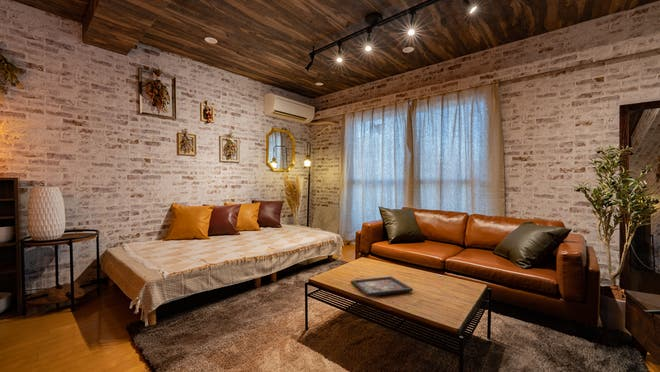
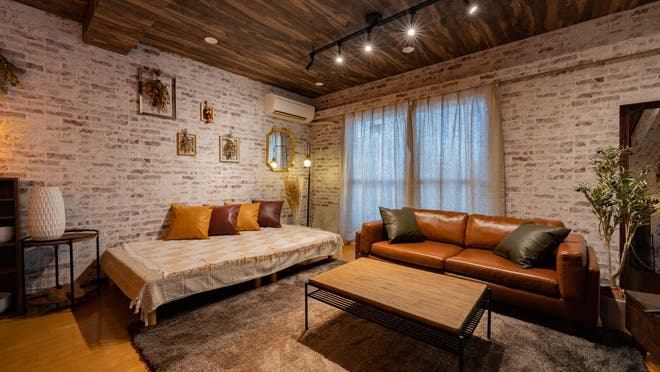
- decorative tray (380, 285)
